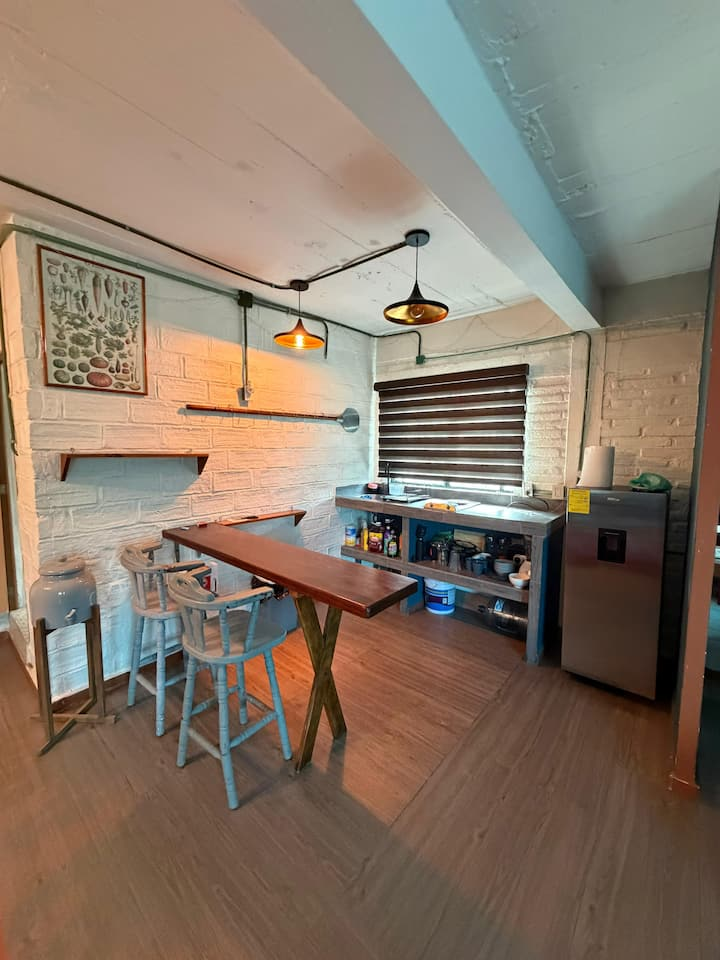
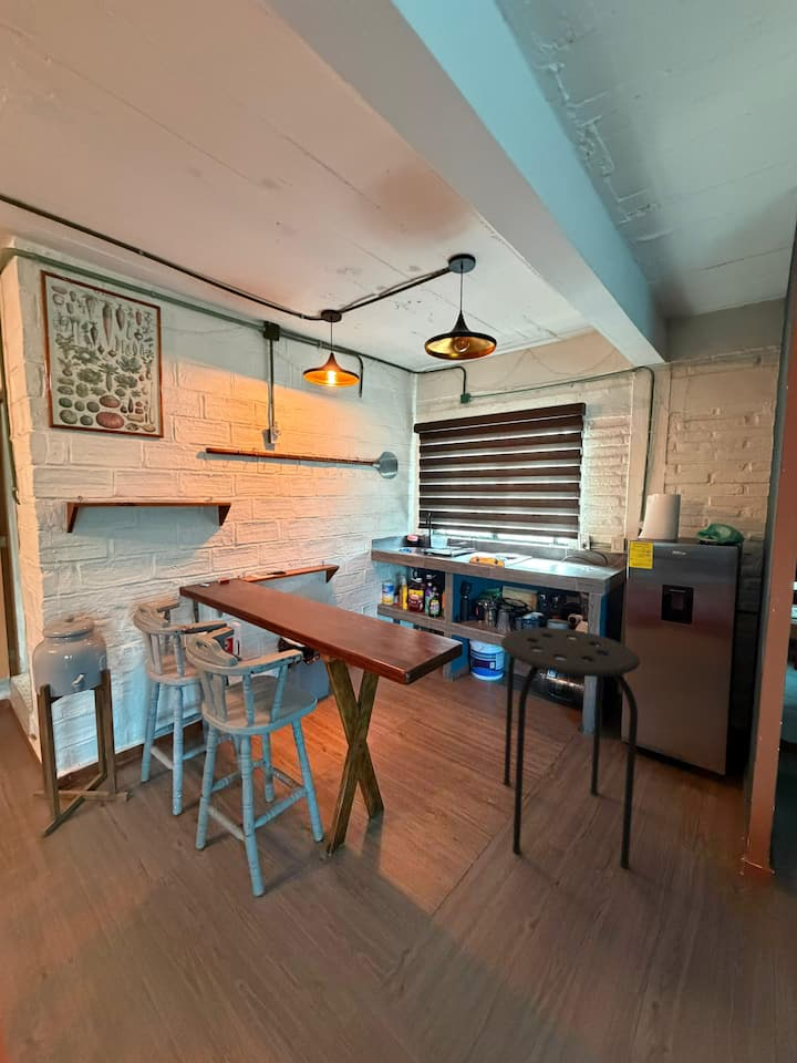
+ stool (593, 733)
